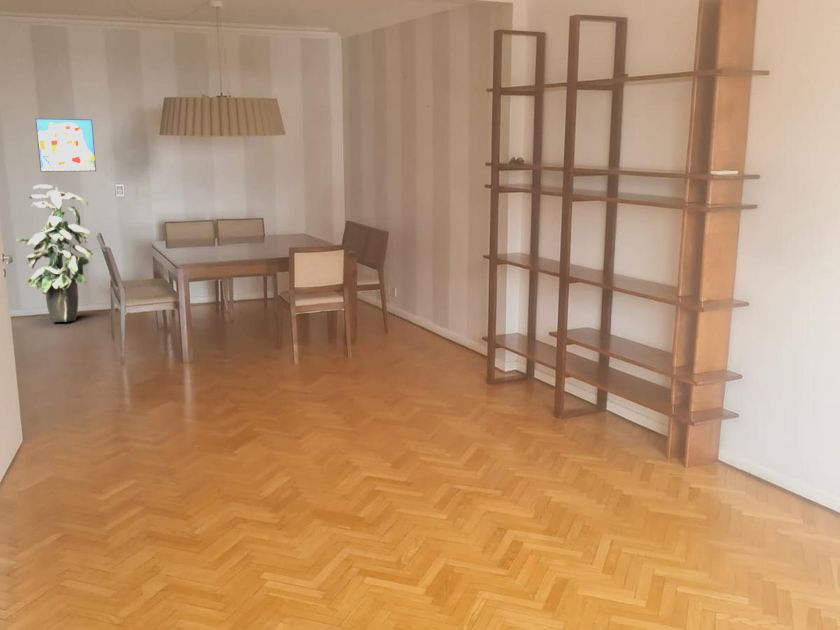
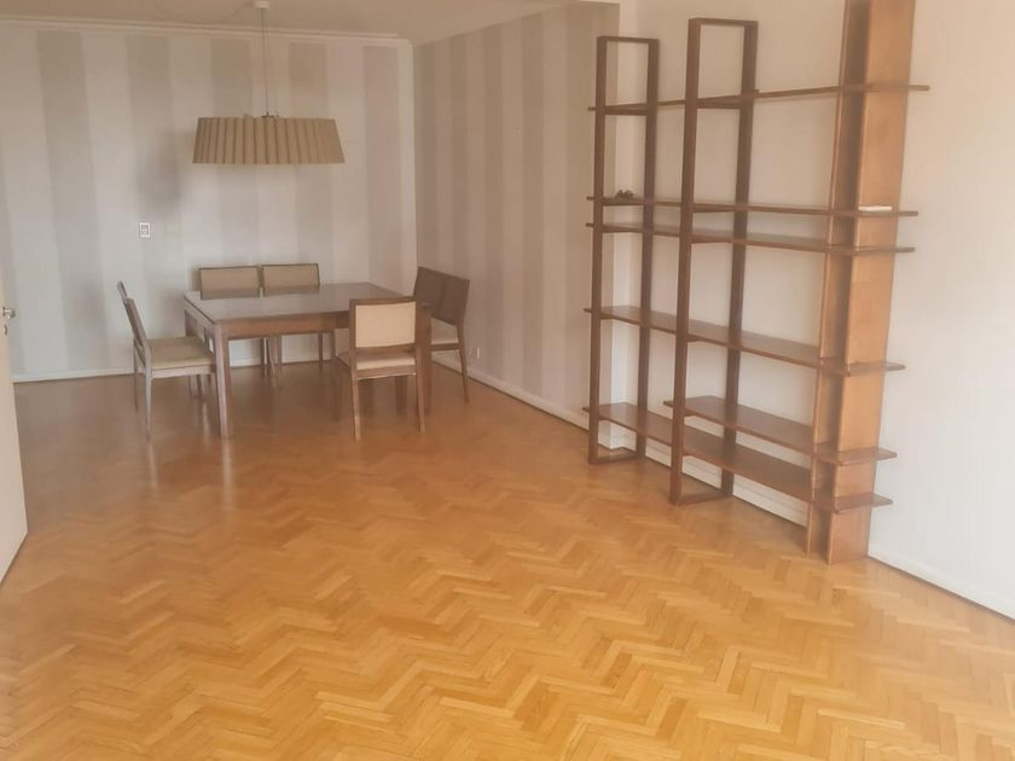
- indoor plant (56, 254)
- wall art (66, 145)
